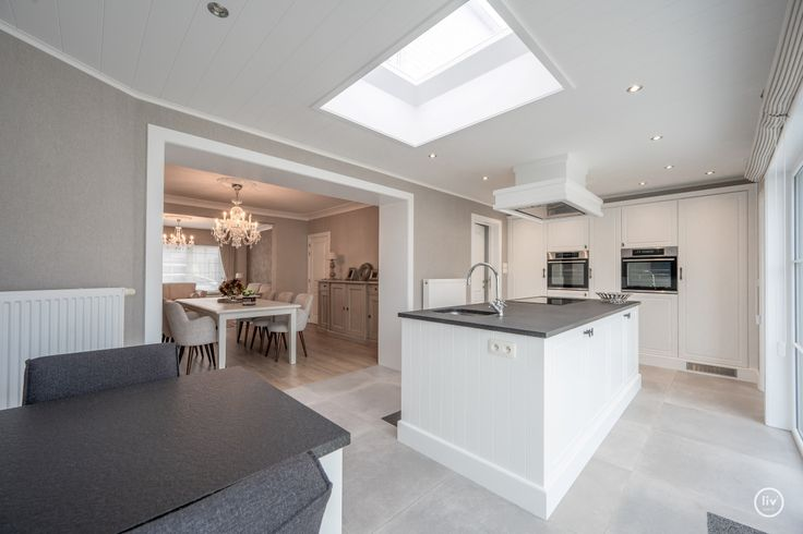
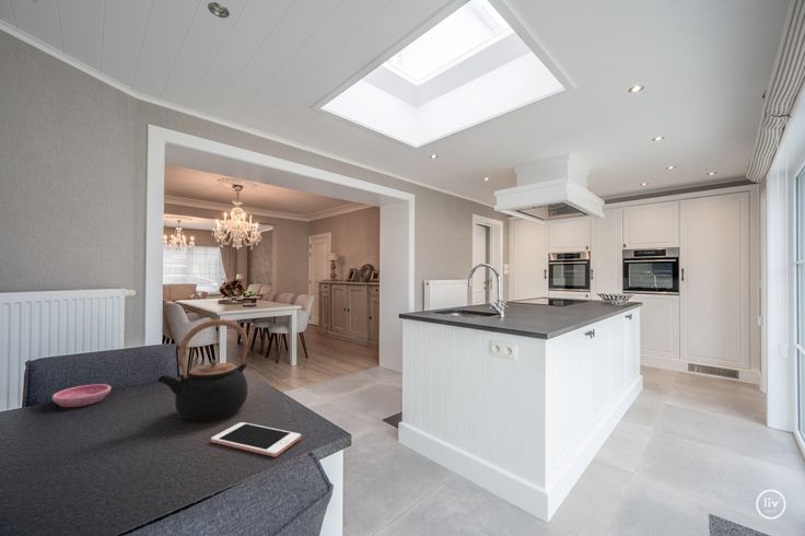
+ teapot (207, 366)
+ saucer (82, 396)
+ cell phone (256, 438)
